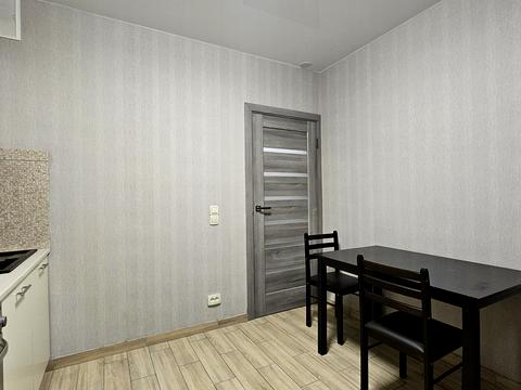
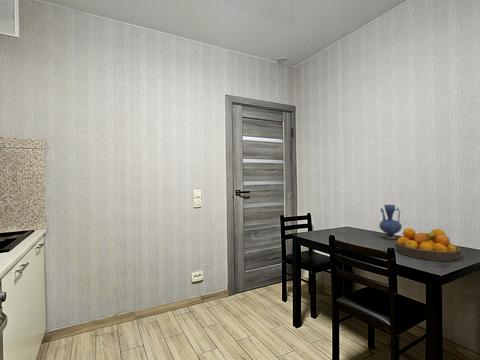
+ vase (390, 221)
+ fruit bowl (426, 241)
